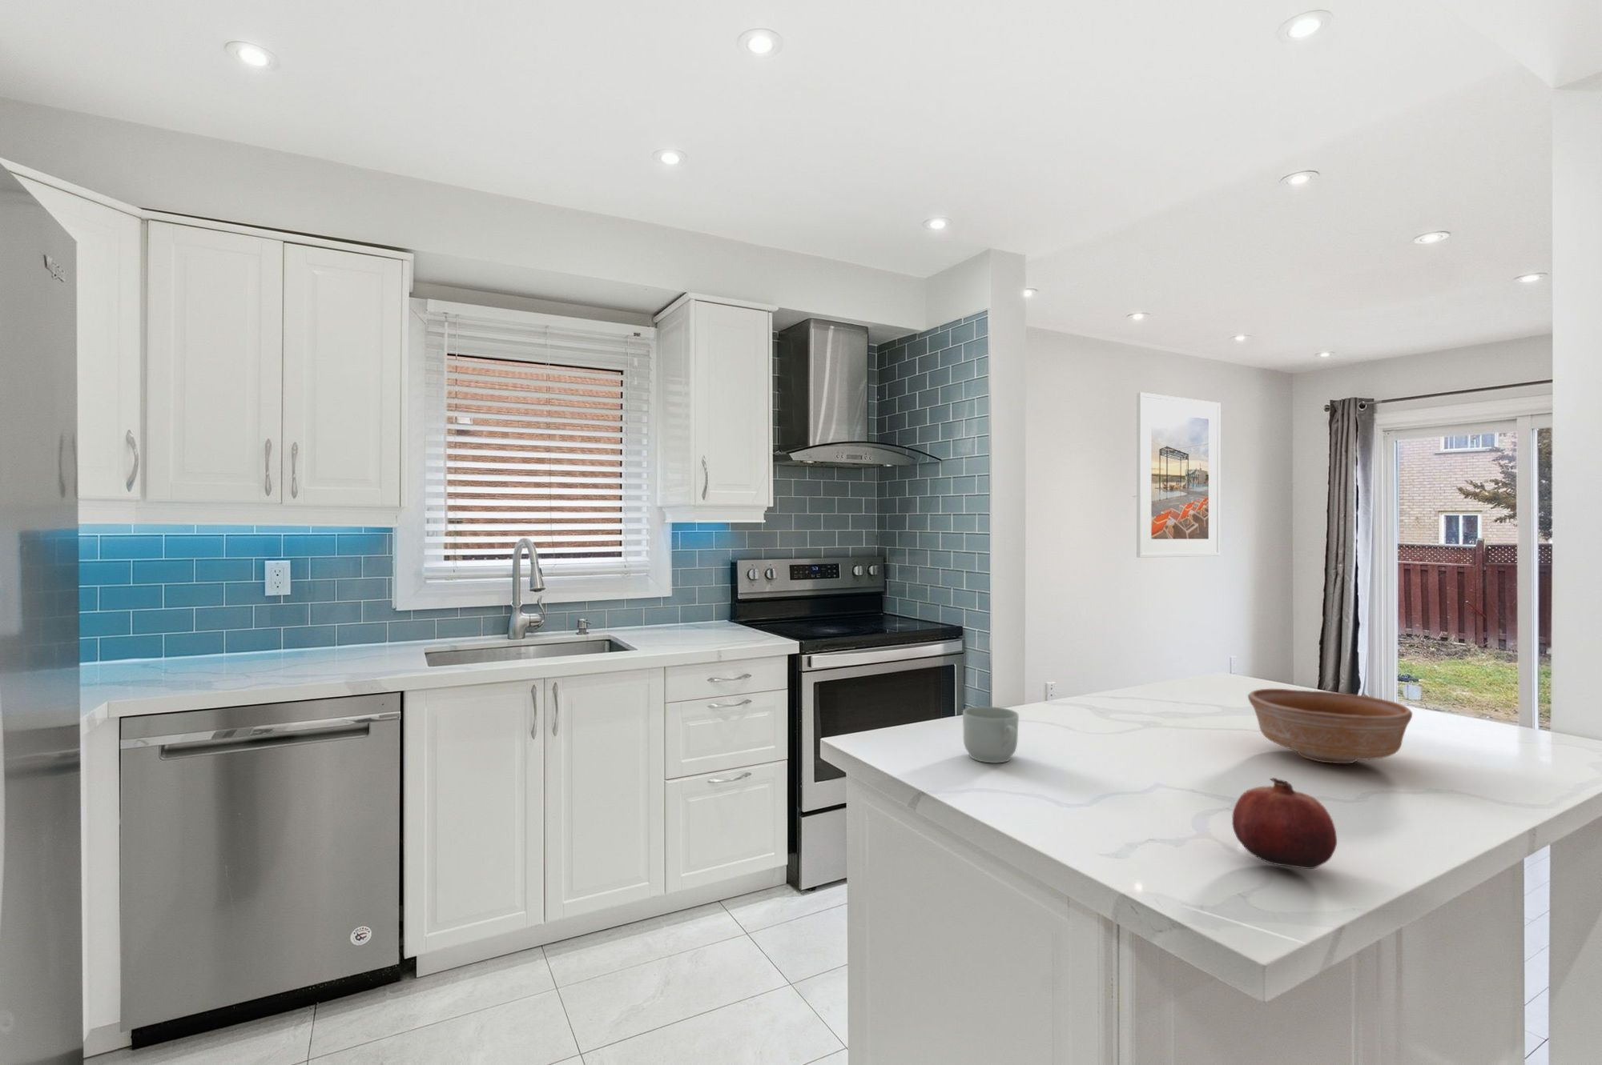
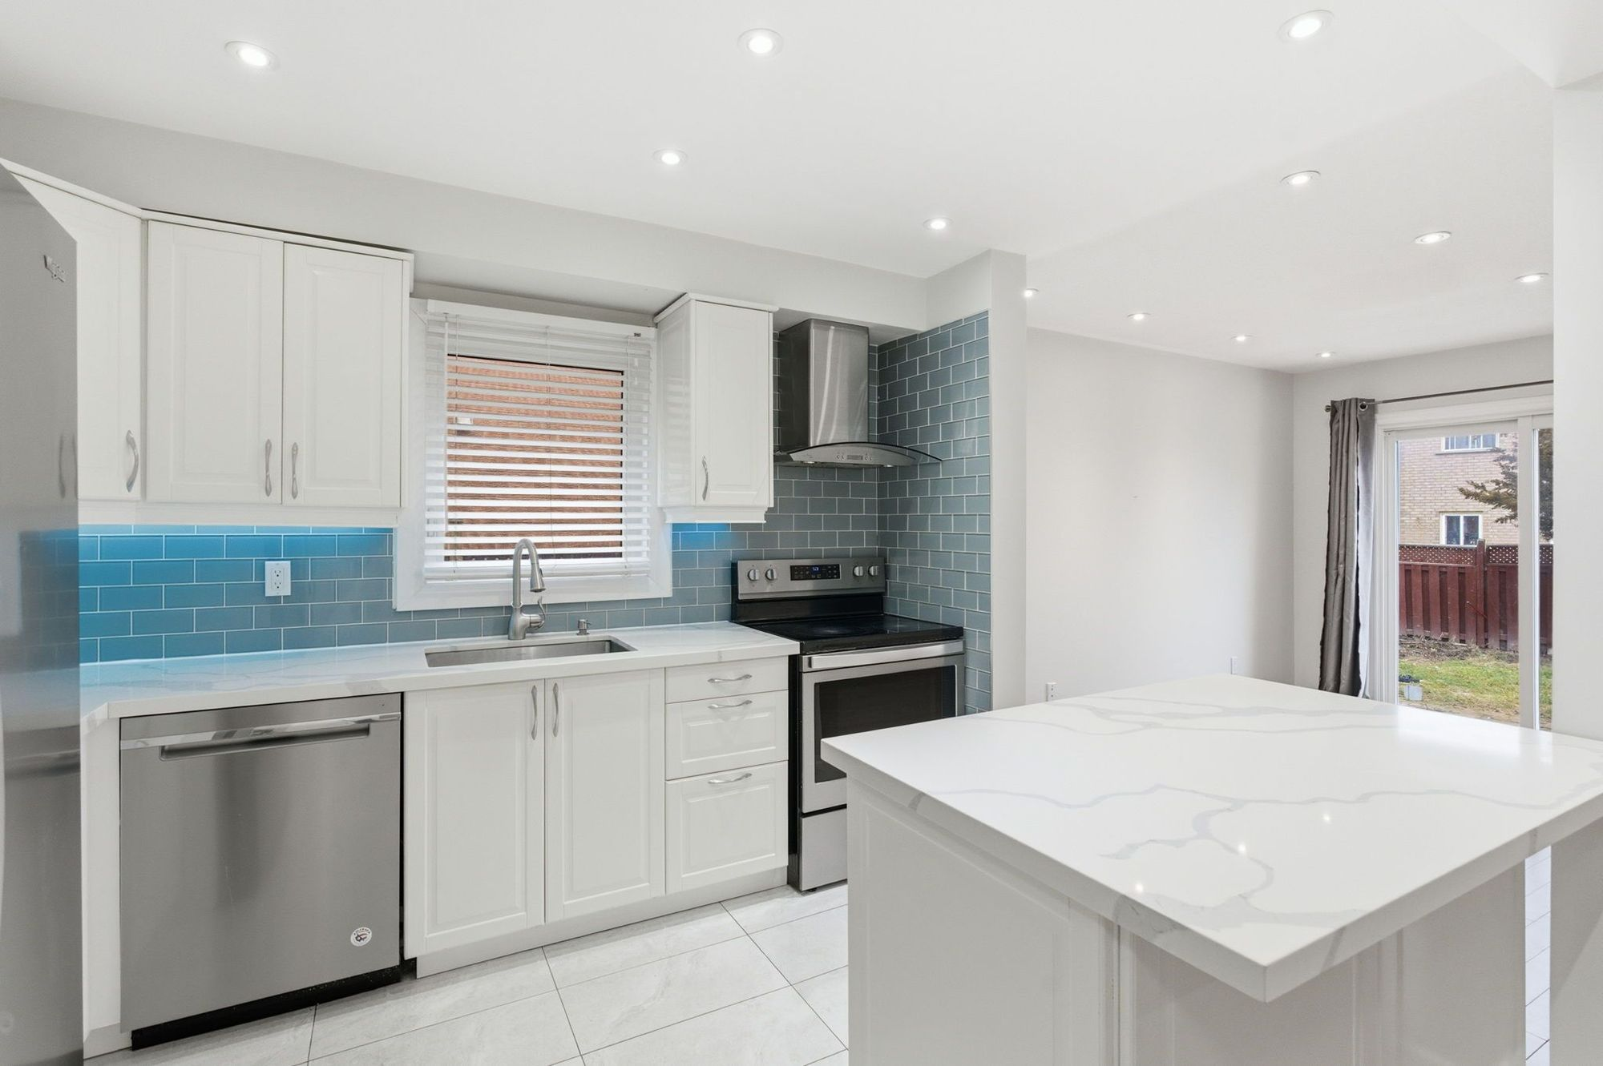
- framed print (1180, 477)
- fruit (1282, 823)
- mug (994, 736)
- bowl (1326, 729)
